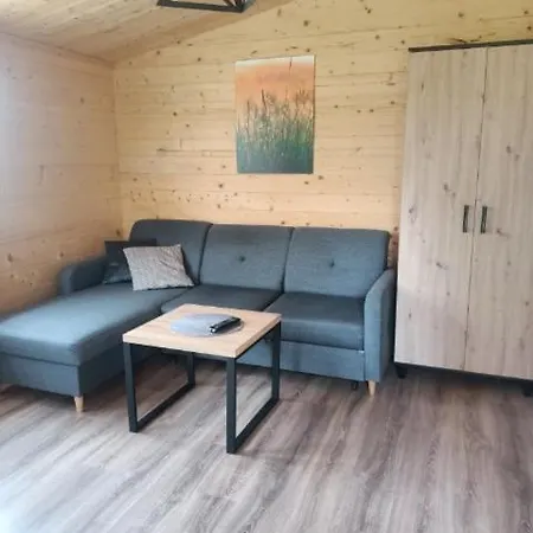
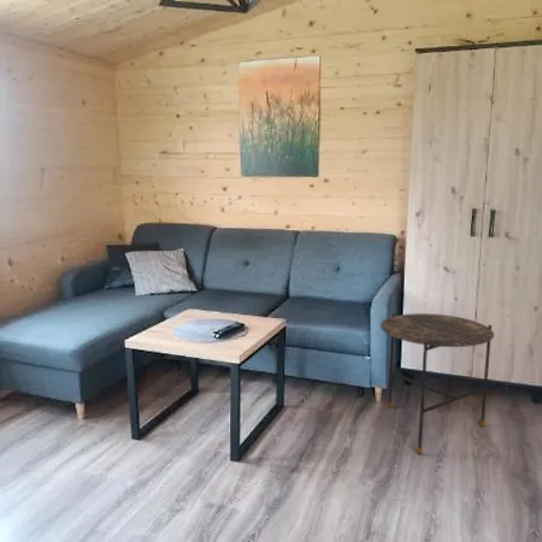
+ side table (425, 375)
